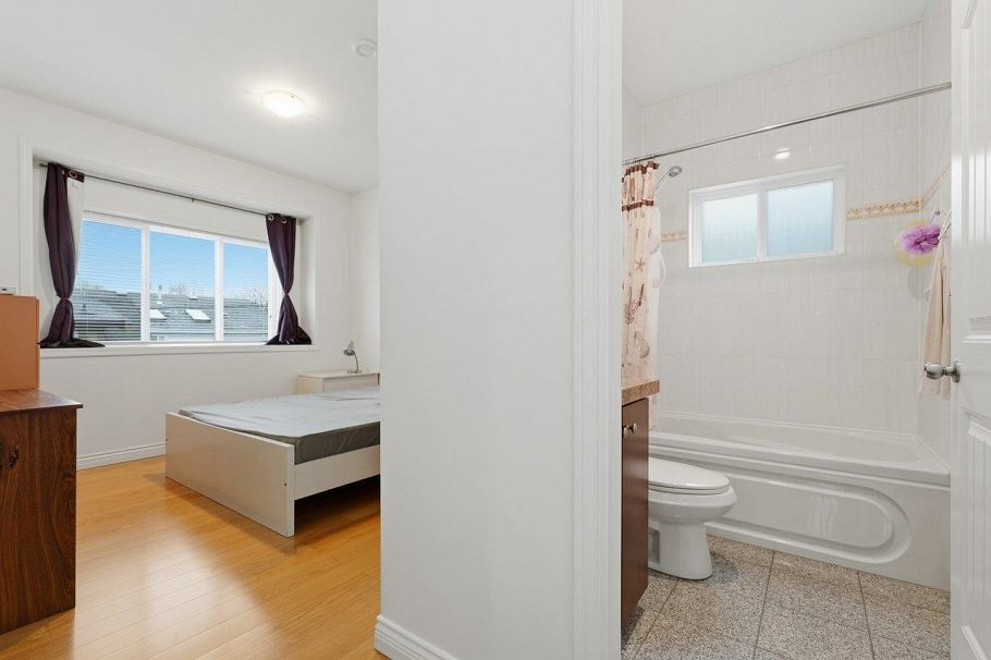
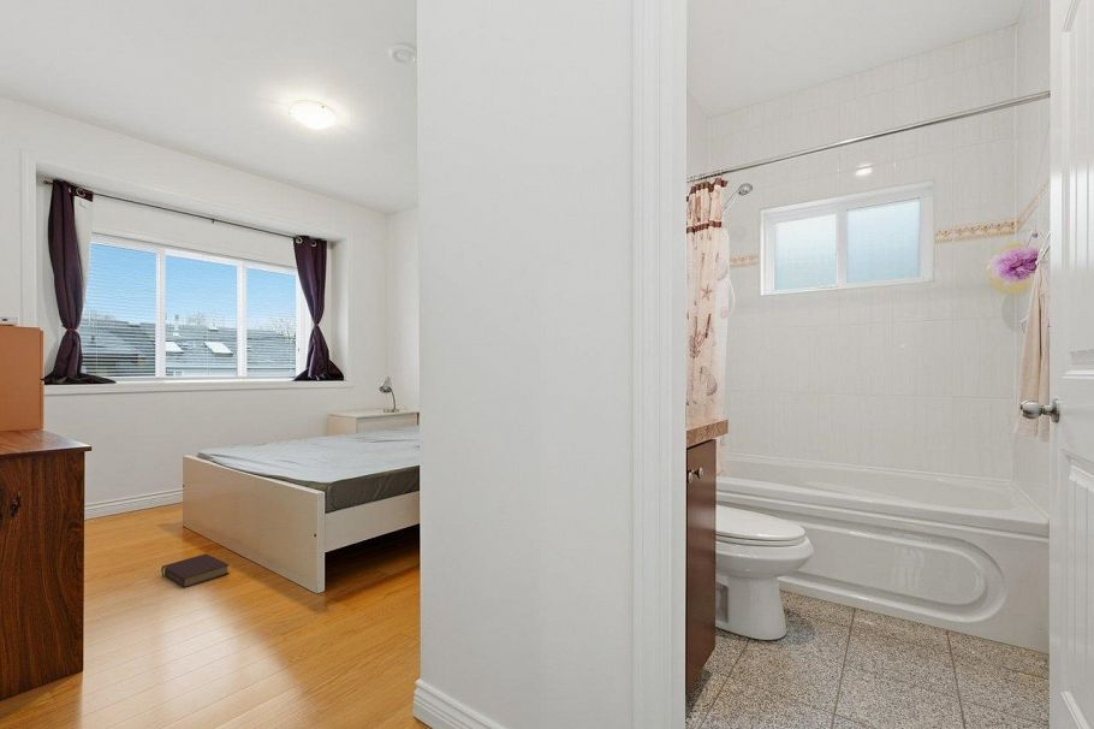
+ book (195, 569)
